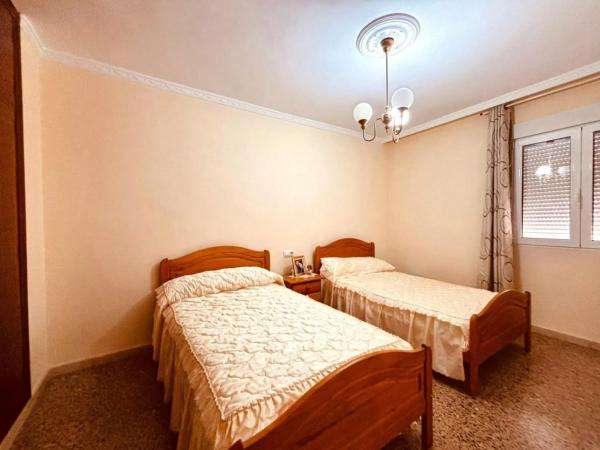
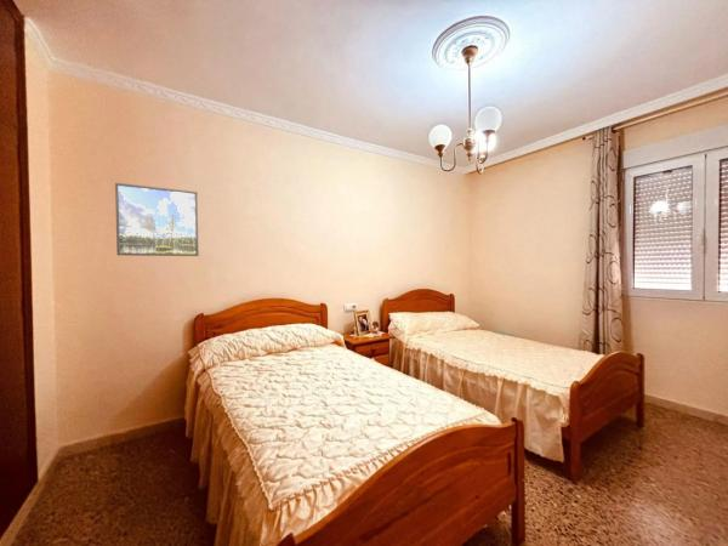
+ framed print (159, 221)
